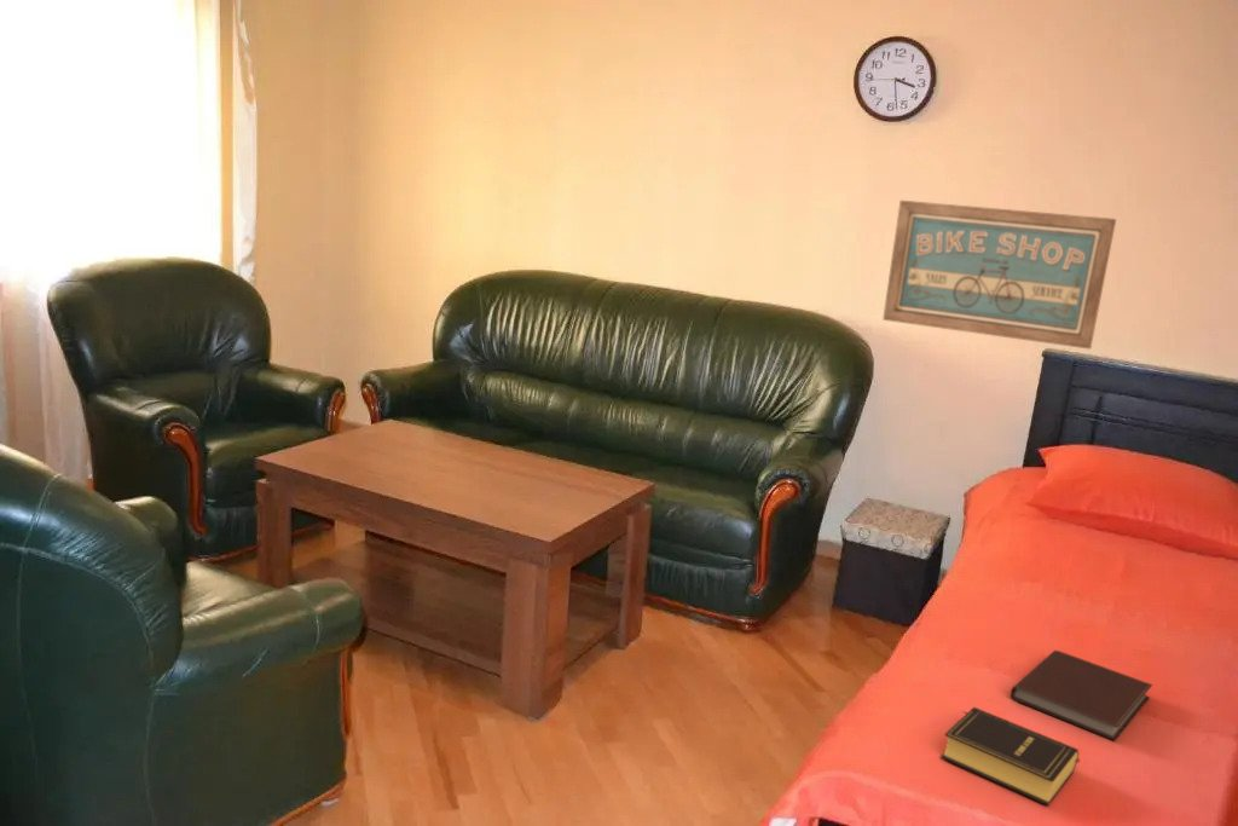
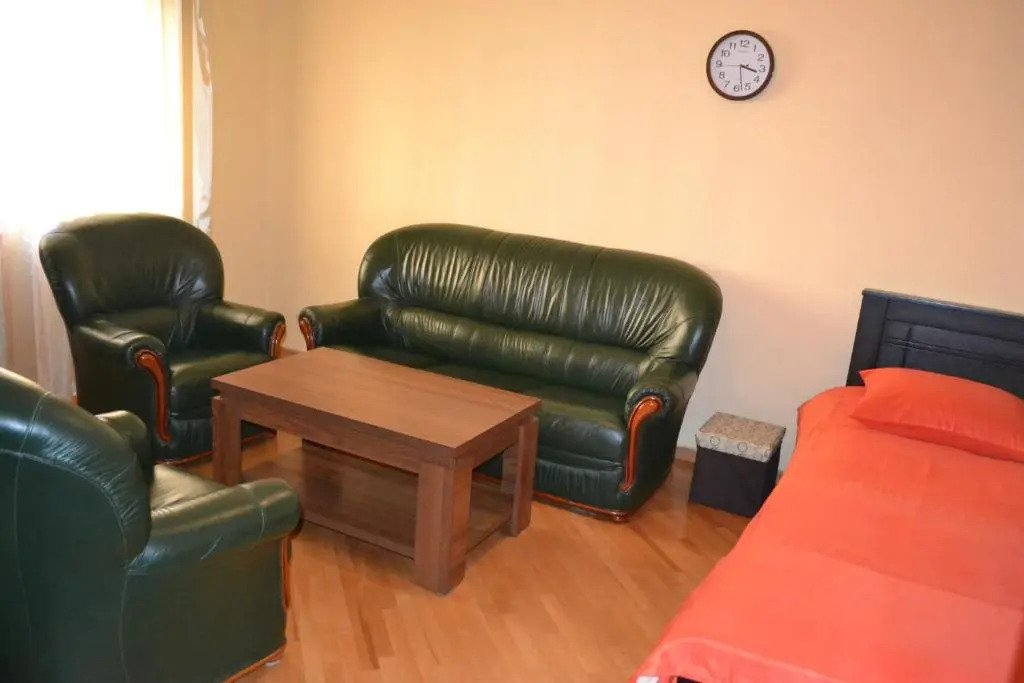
- book (1005, 749)
- notebook (1082, 691)
- wall art (993, 272)
